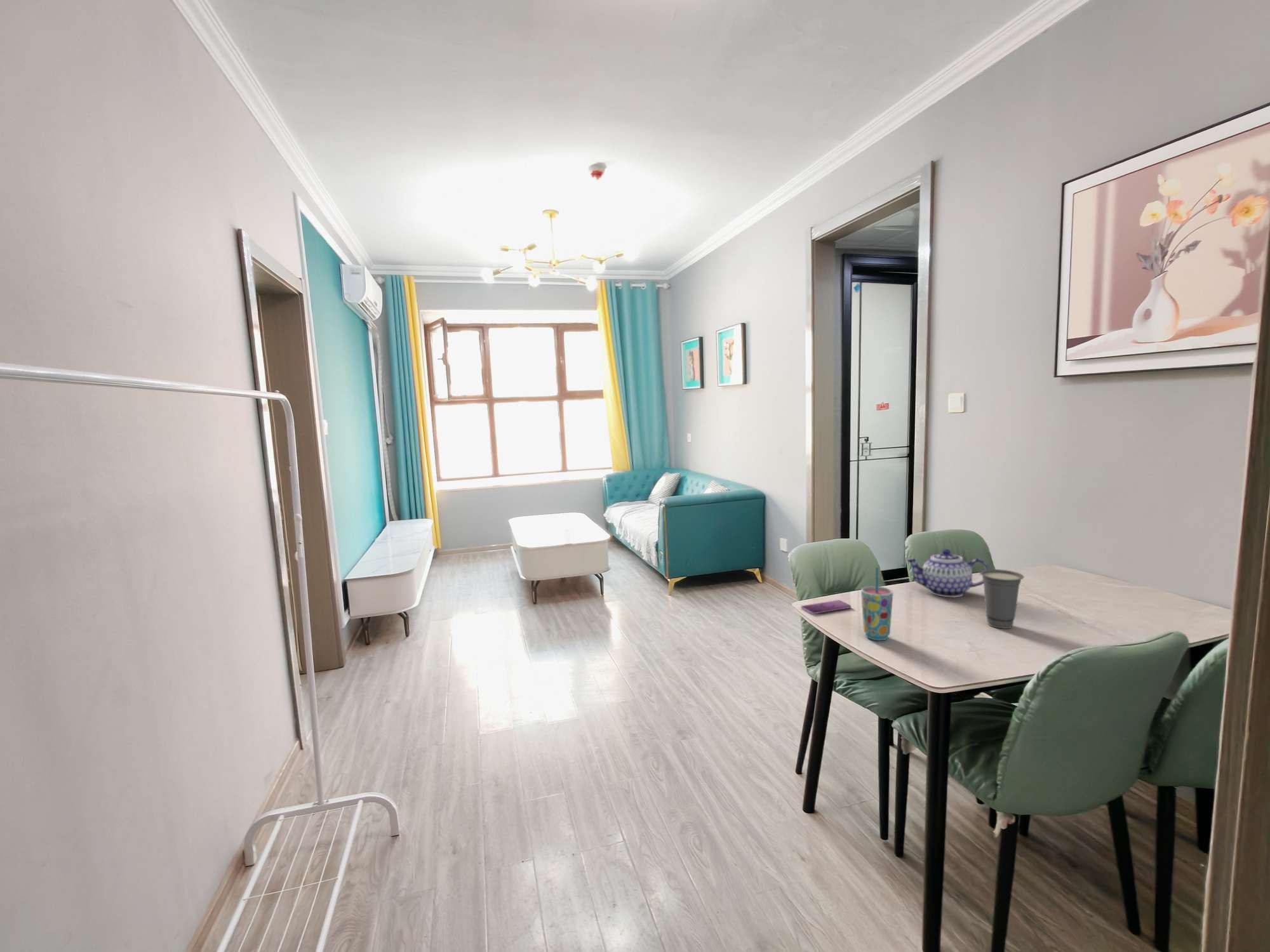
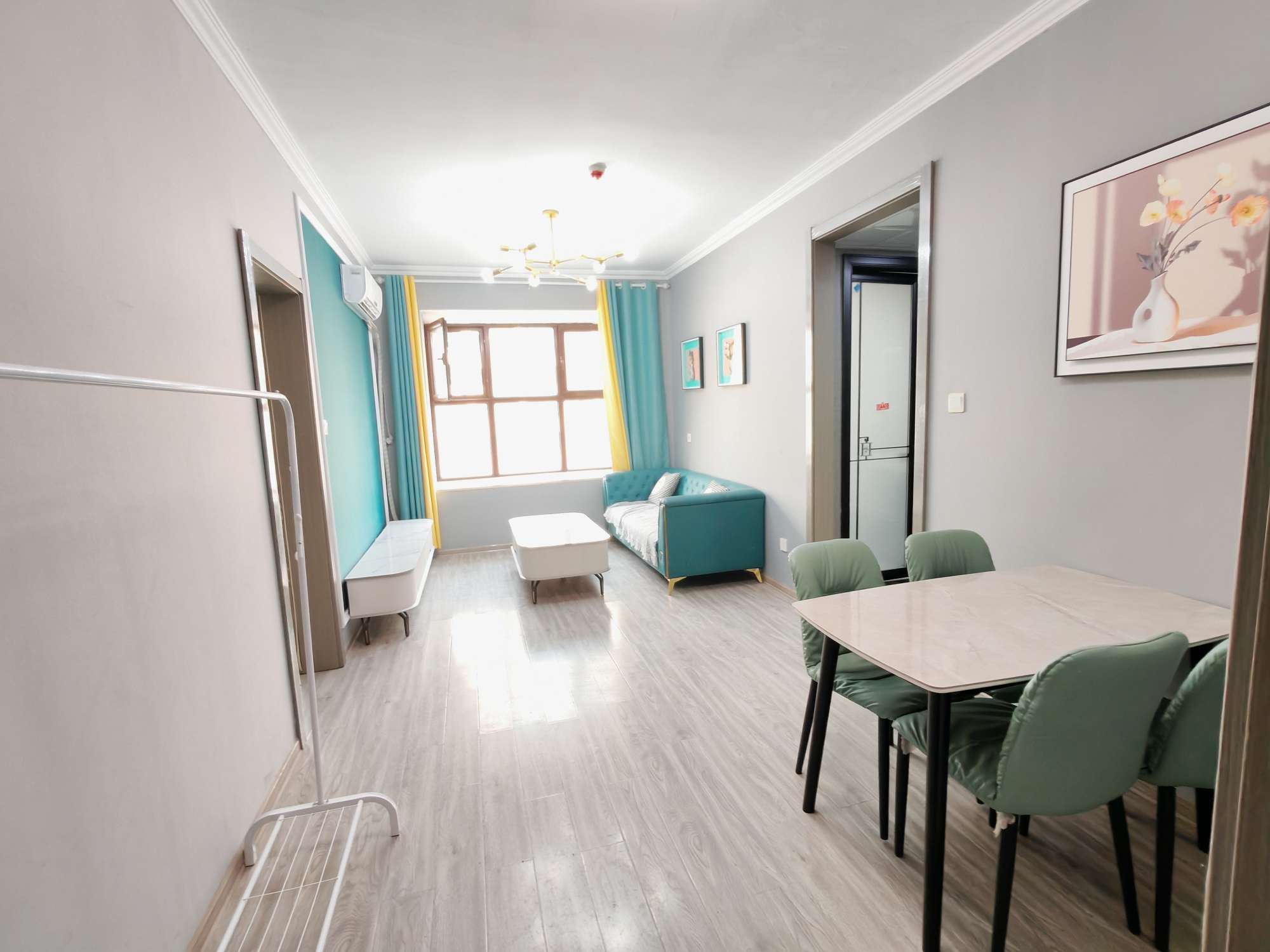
- cup (876, 602)
- teapot (946, 571)
- cup (1000, 600)
- smartphone (826, 607)
